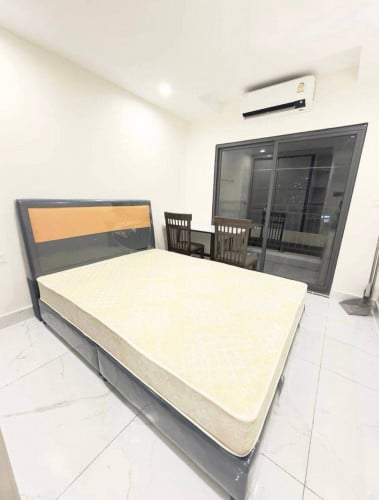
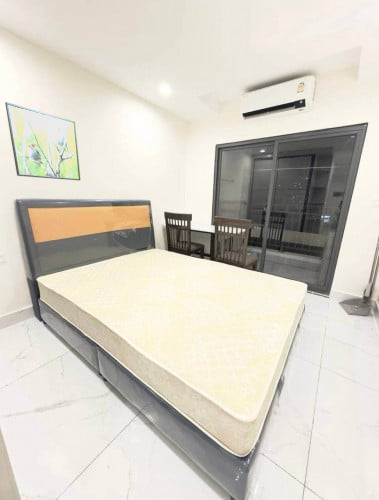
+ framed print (48, 146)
